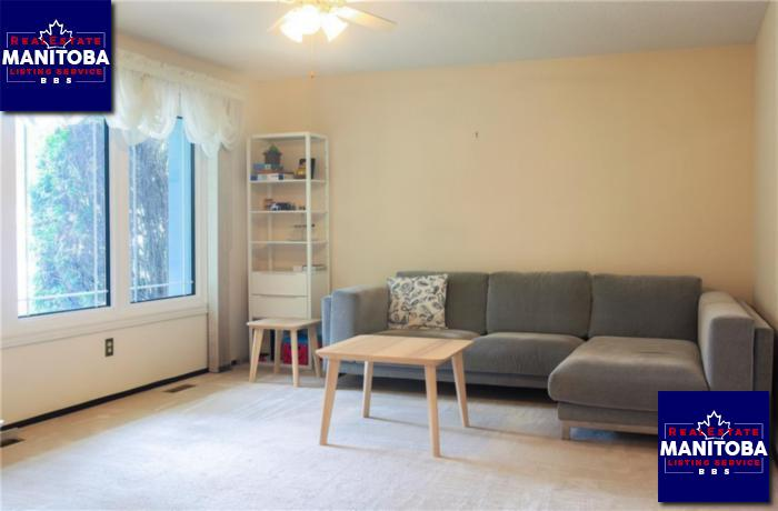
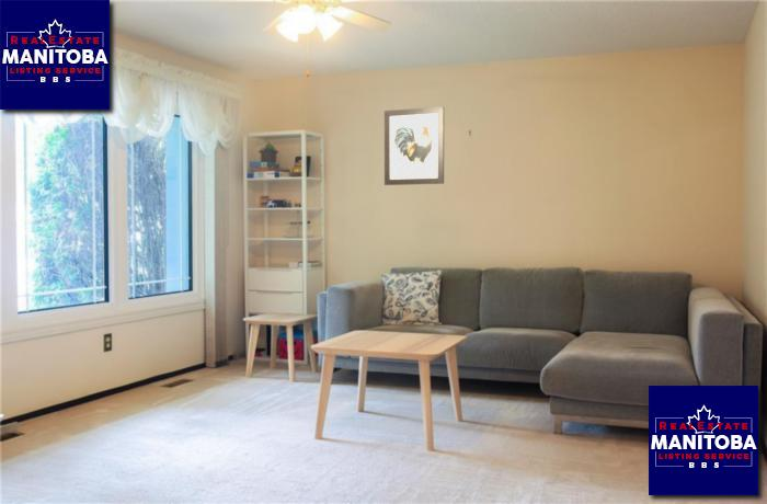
+ wall art (413, 146)
